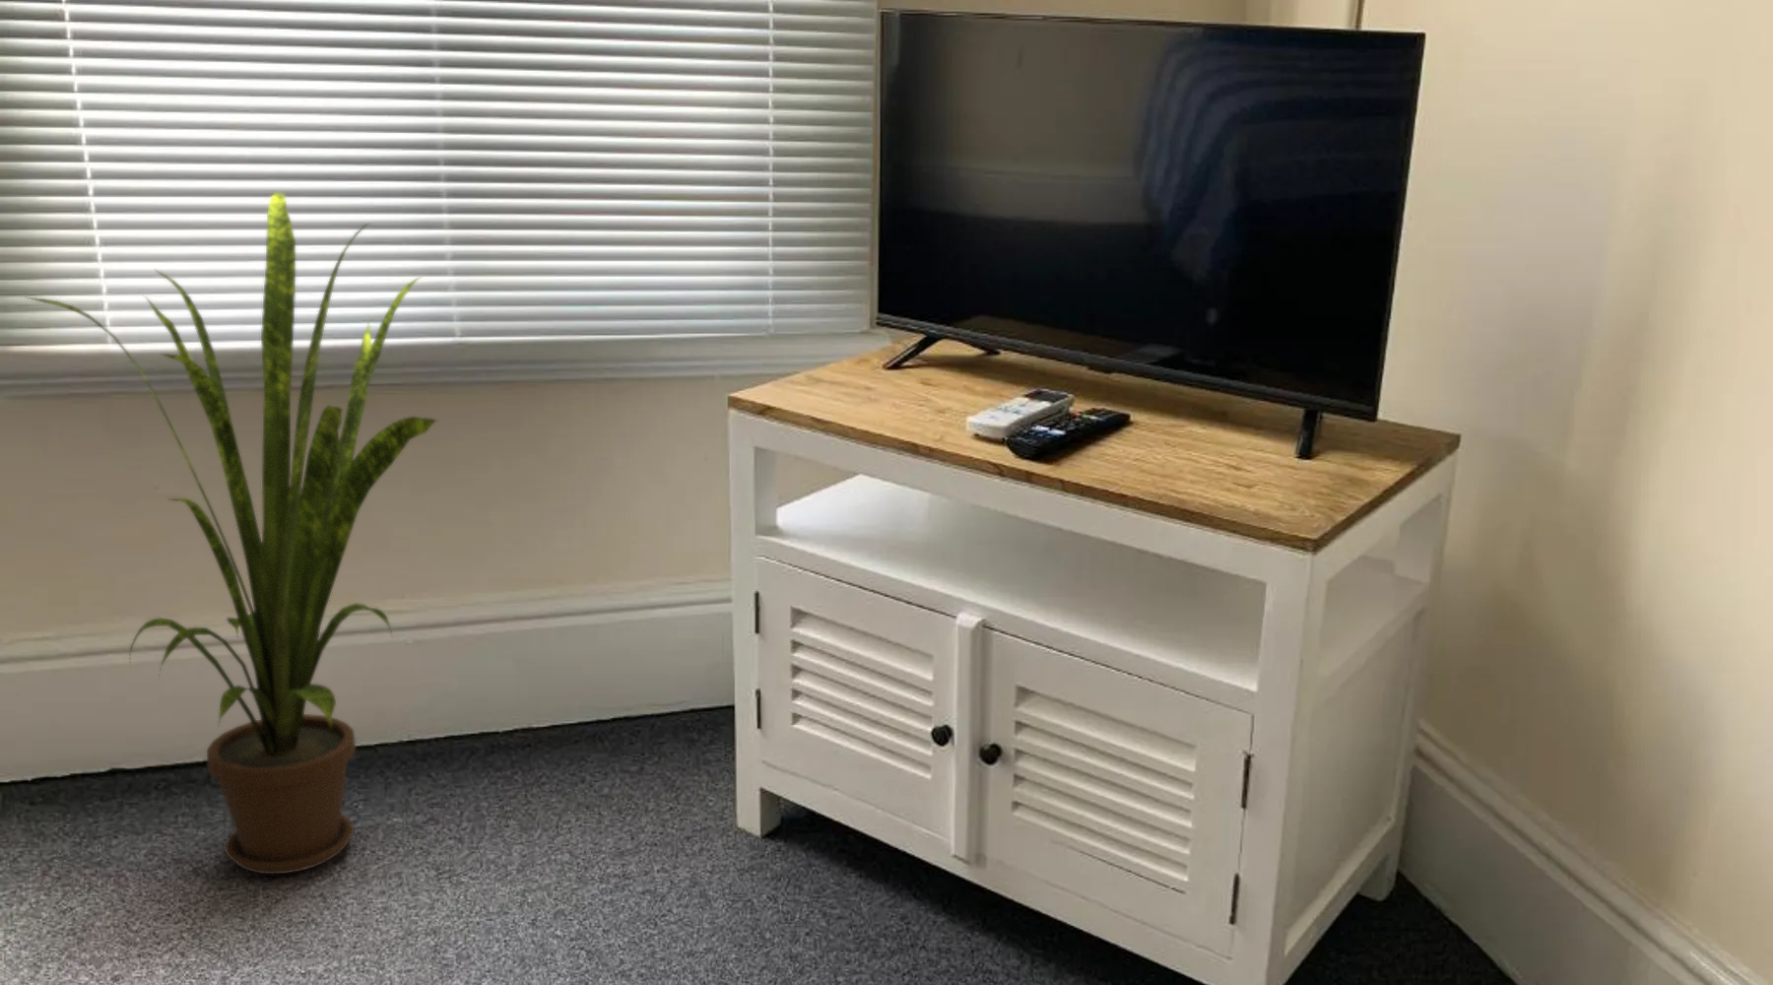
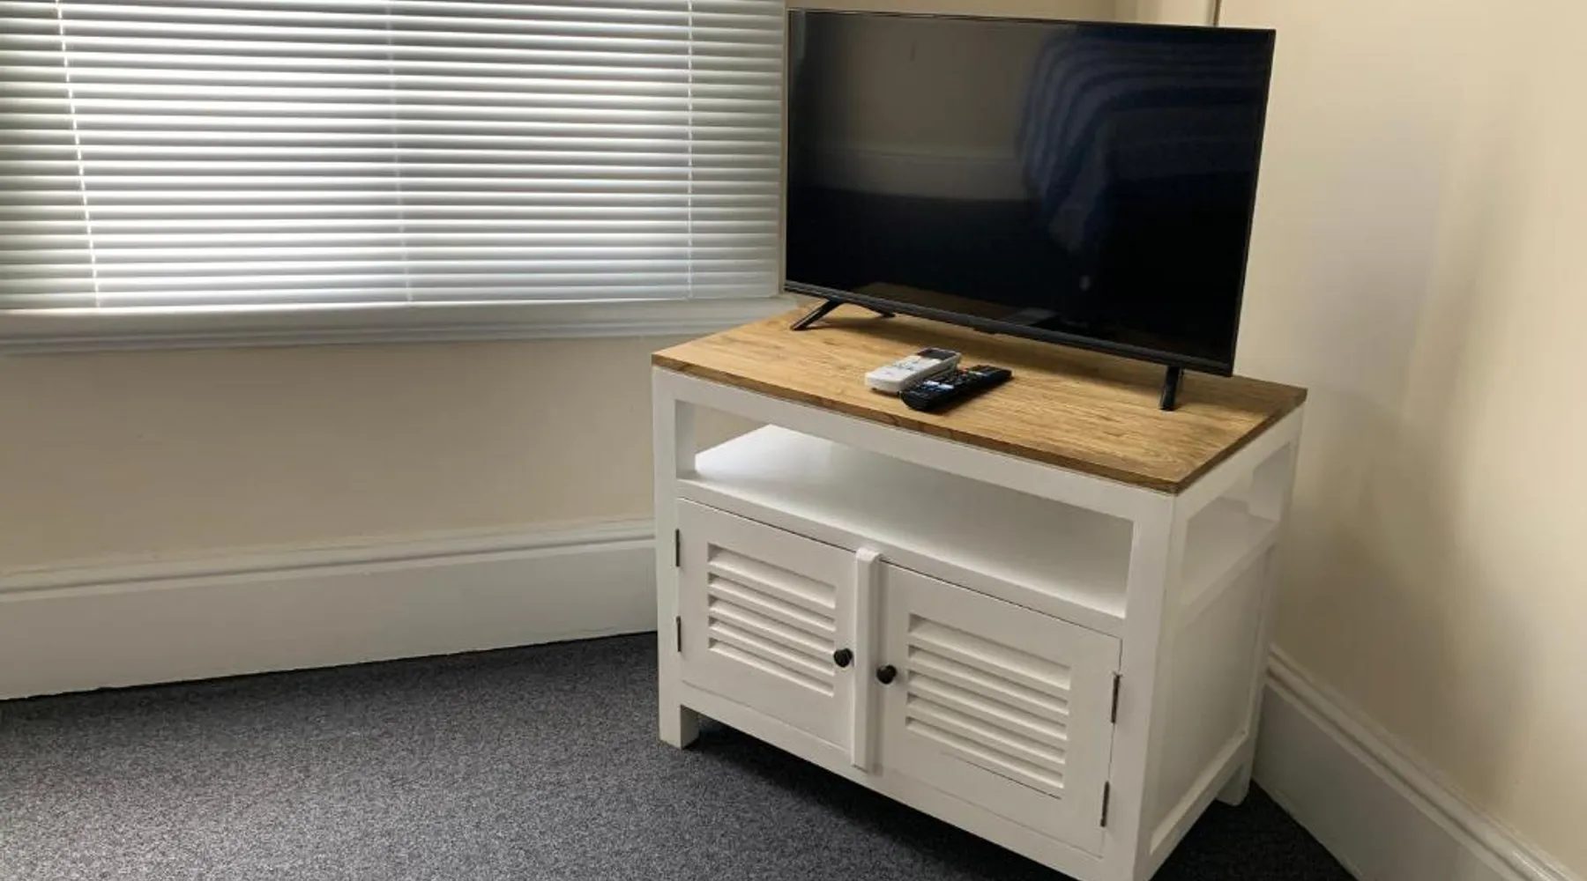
- house plant (255, 536)
